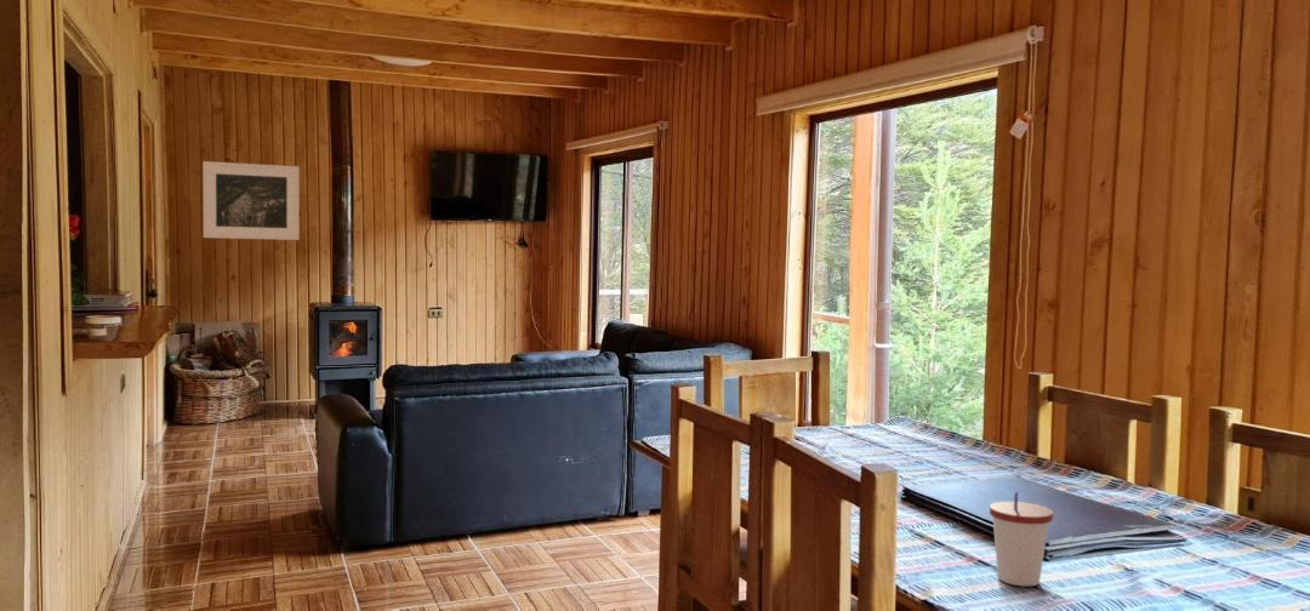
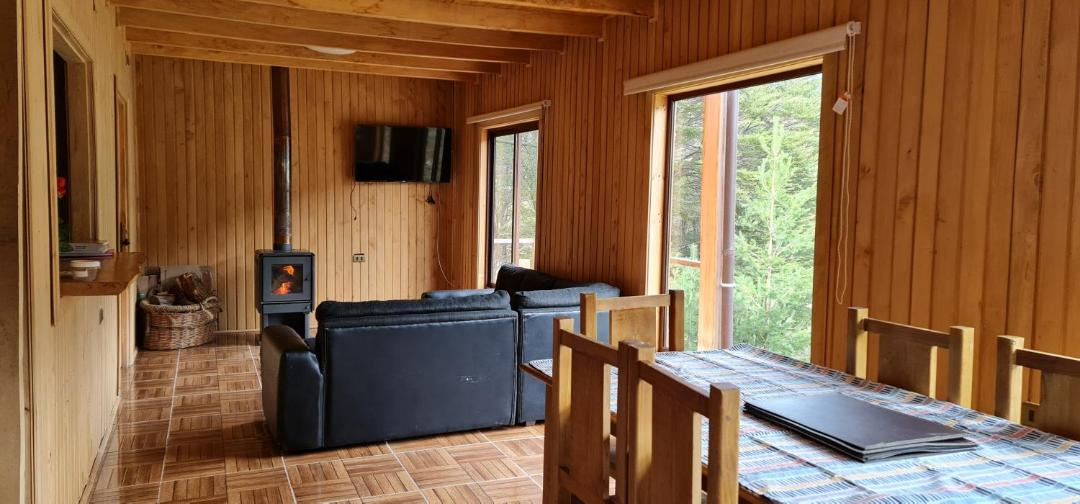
- cup (1019, 535)
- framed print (251, 201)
